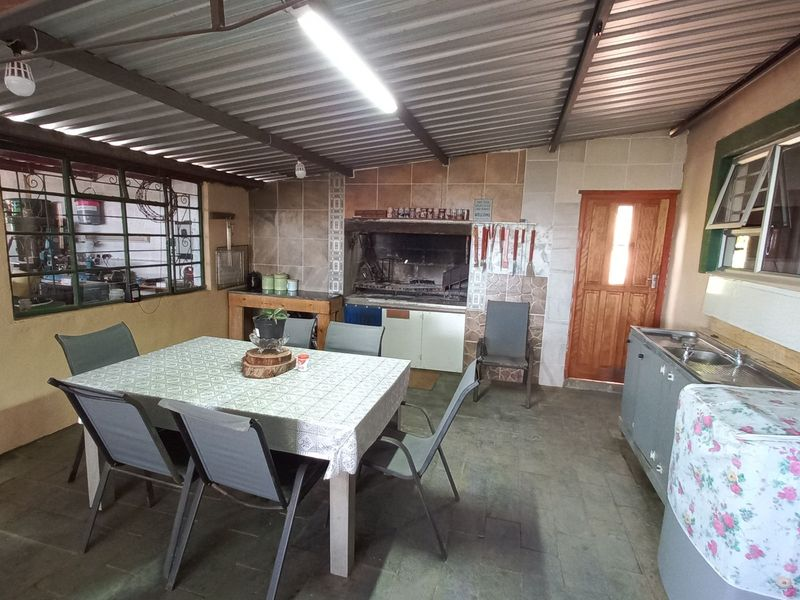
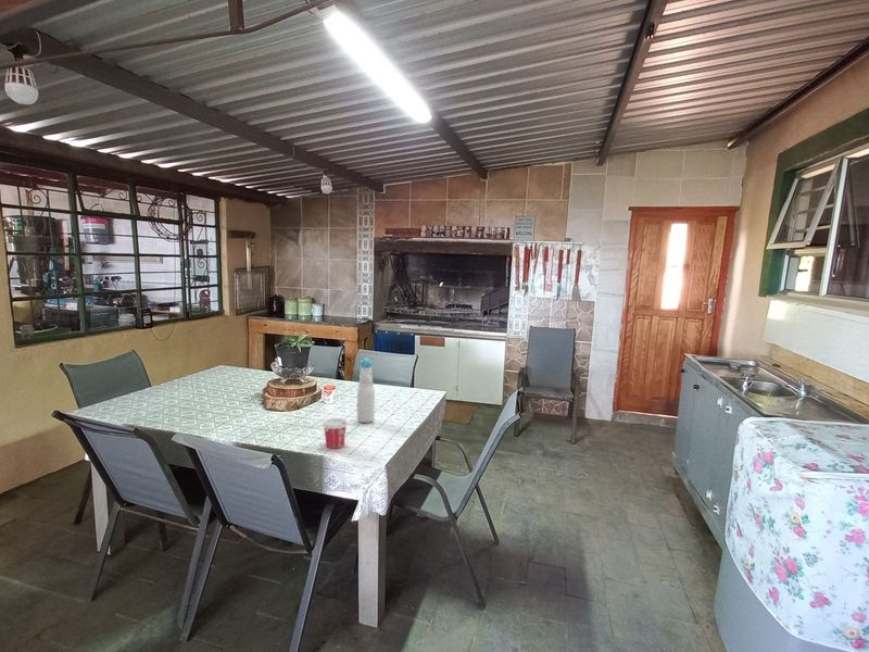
+ bottle (365, 389)
+ cup (335, 432)
